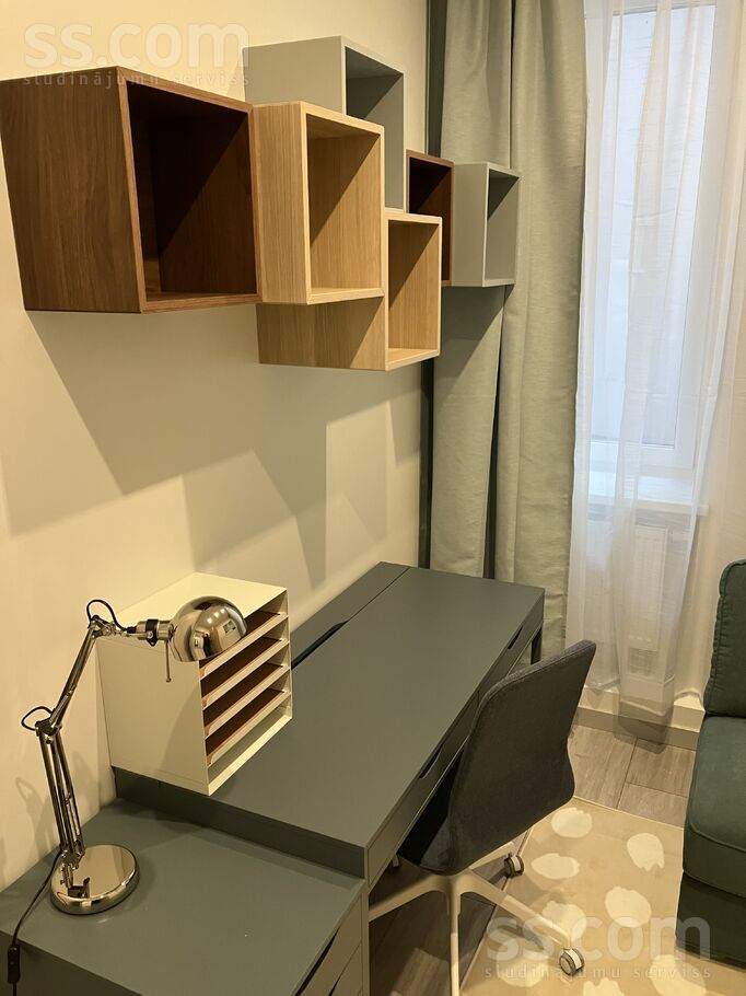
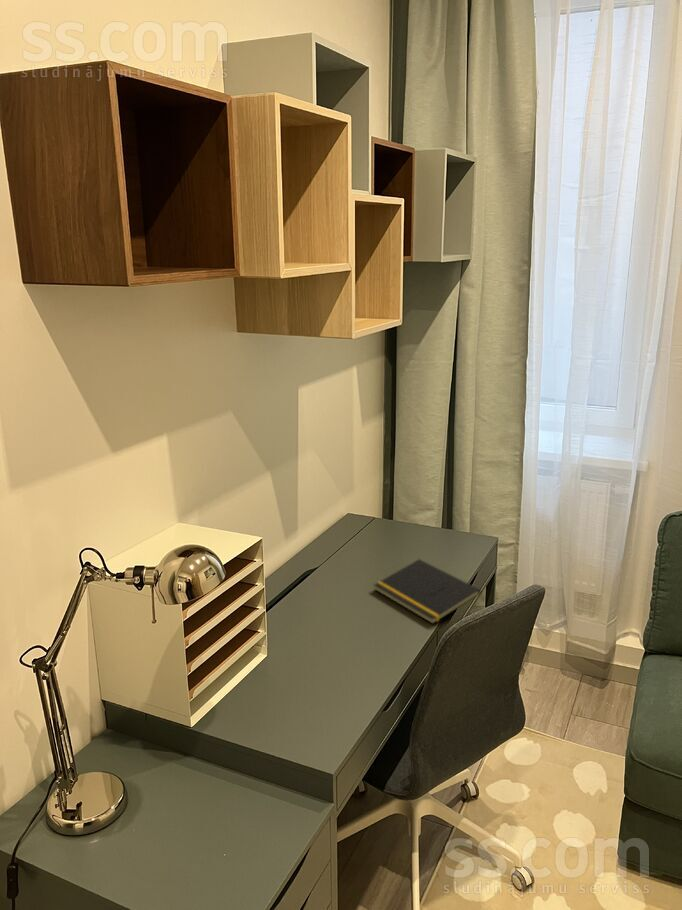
+ notepad (425, 589)
